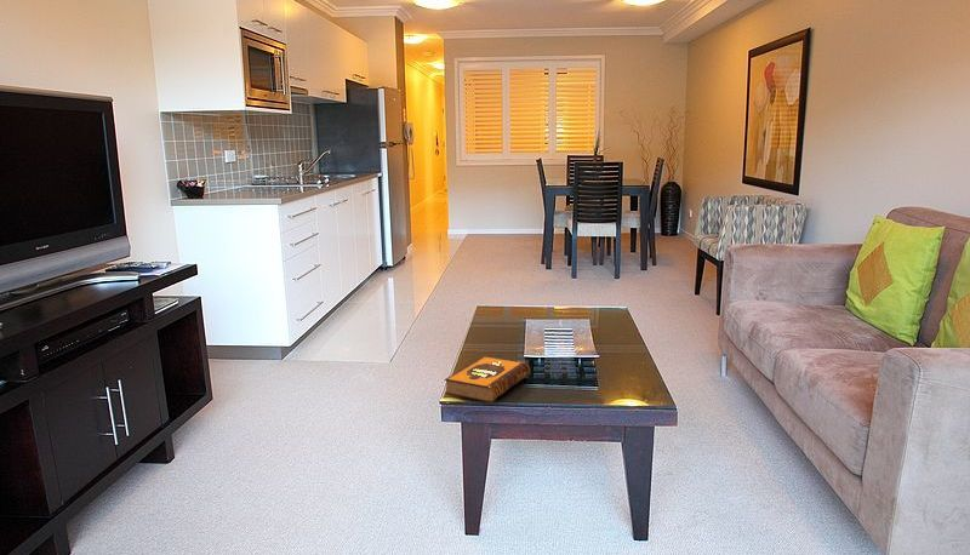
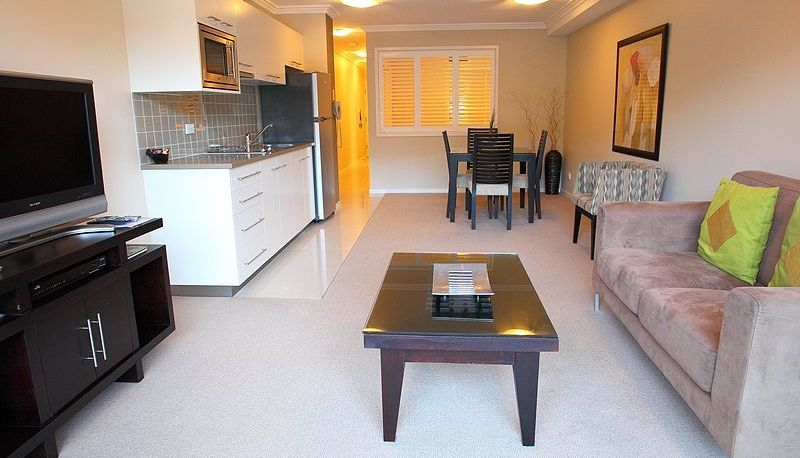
- hardback book (489, 378)
